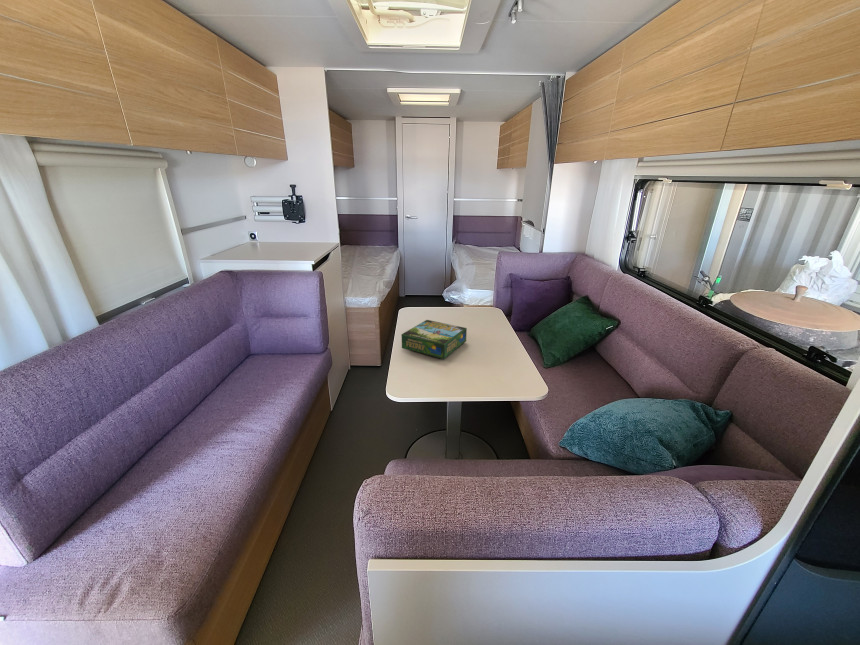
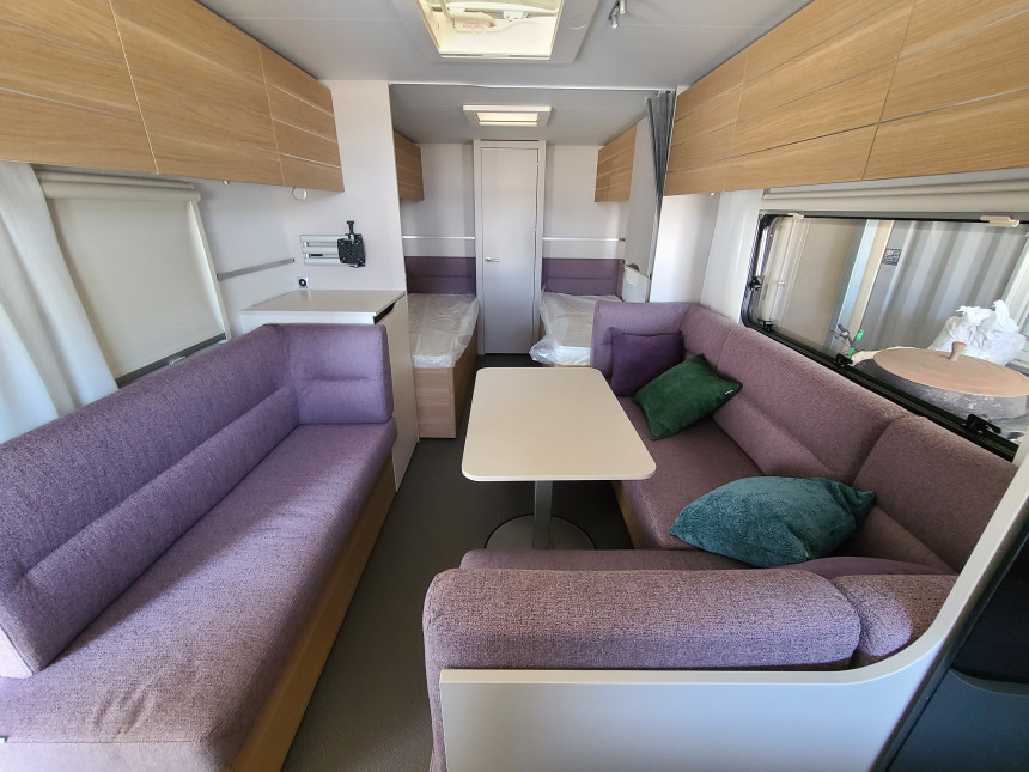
- board game (434, 337)
